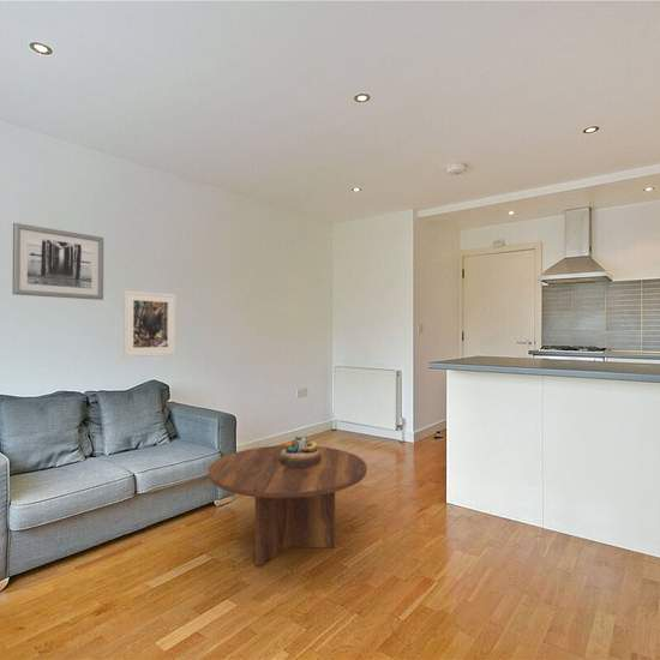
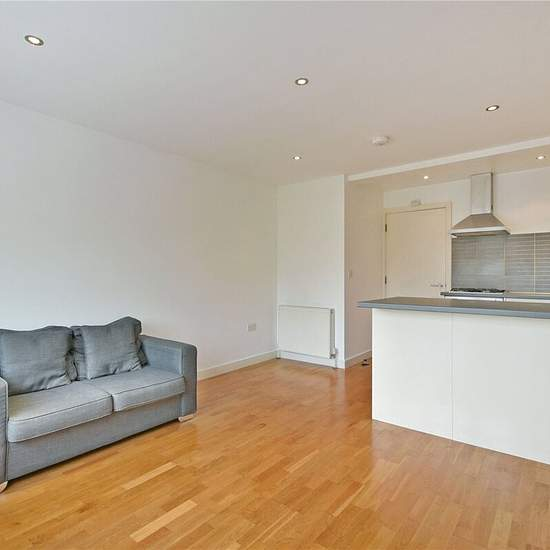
- decorative bowl (300, 448)
- wall art (61, 264)
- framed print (150, 324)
- coffee table (288, 504)
